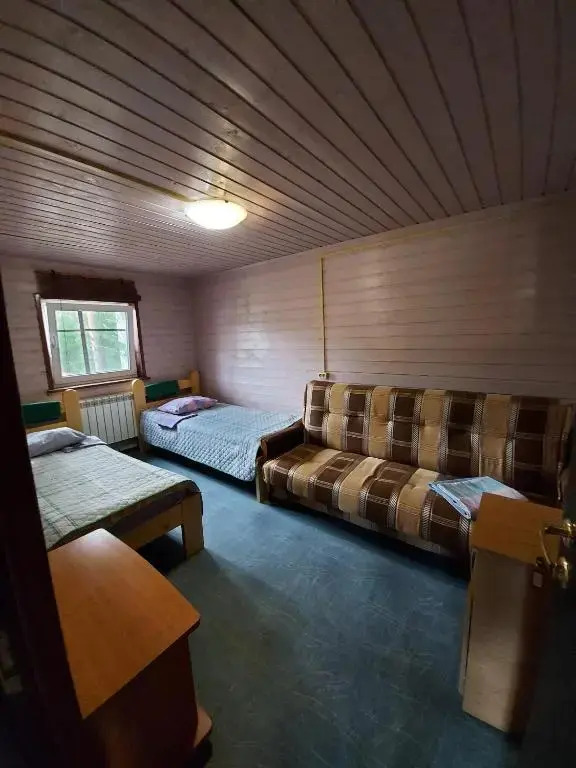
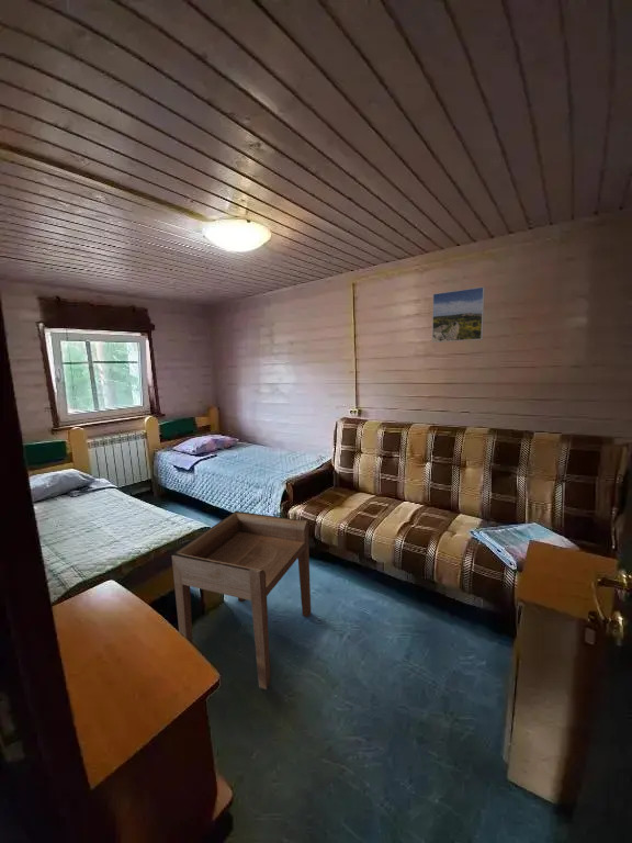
+ side table (248, 586)
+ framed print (456, 316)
